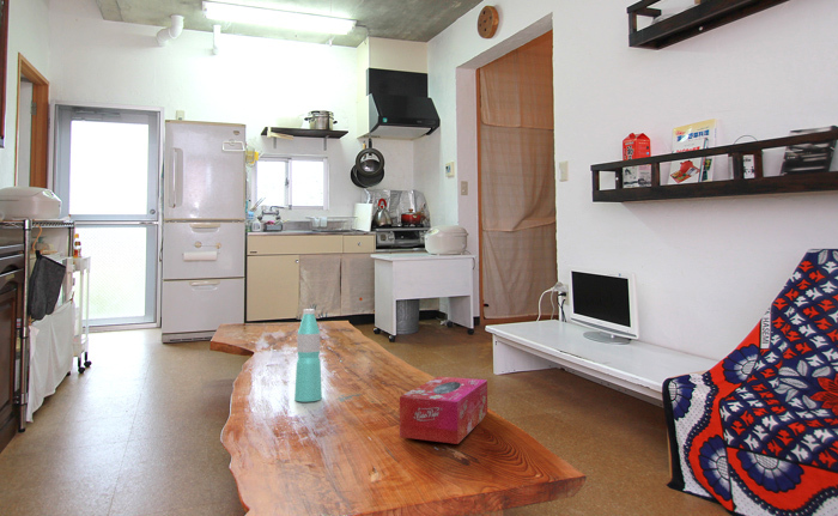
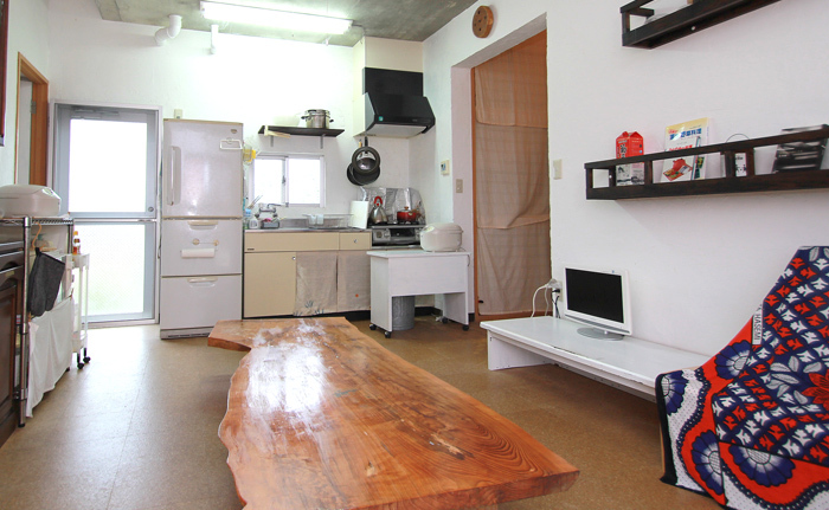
- tissue box (447, 406)
- water bottle (308, 353)
